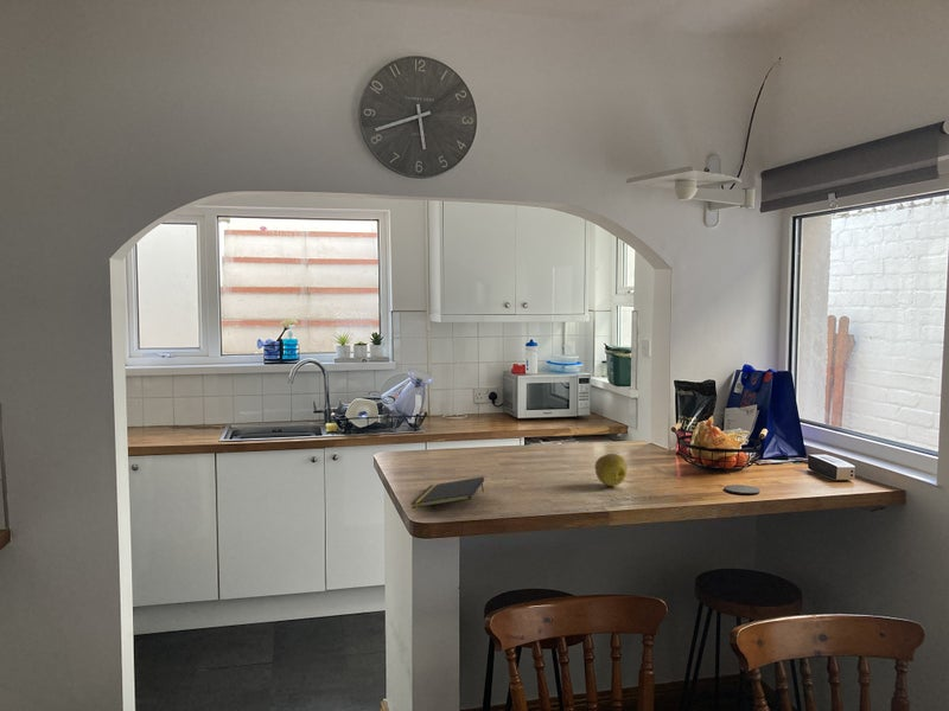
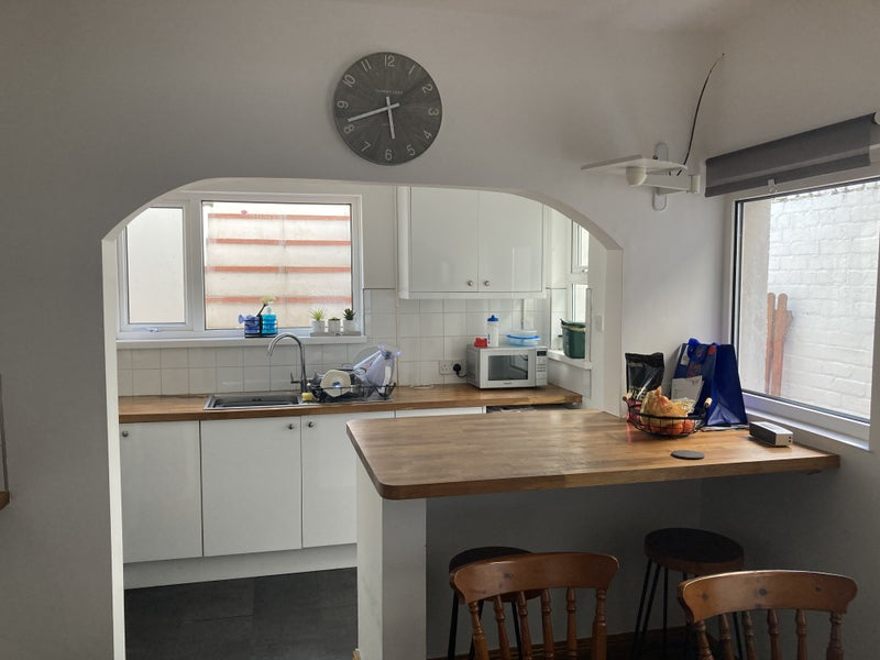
- notepad (448, 492)
- fruit (611, 469)
